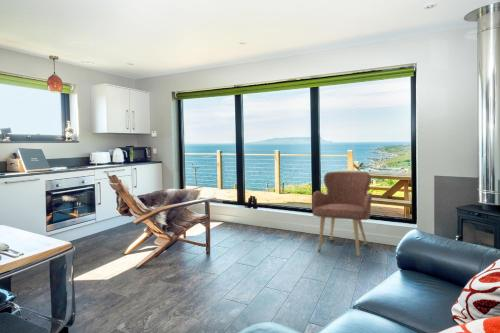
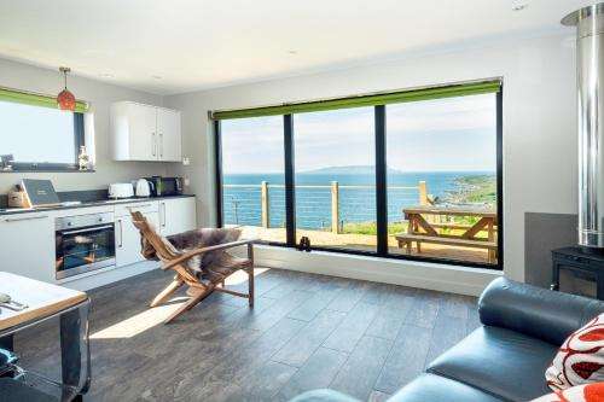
- armchair (343, 209)
